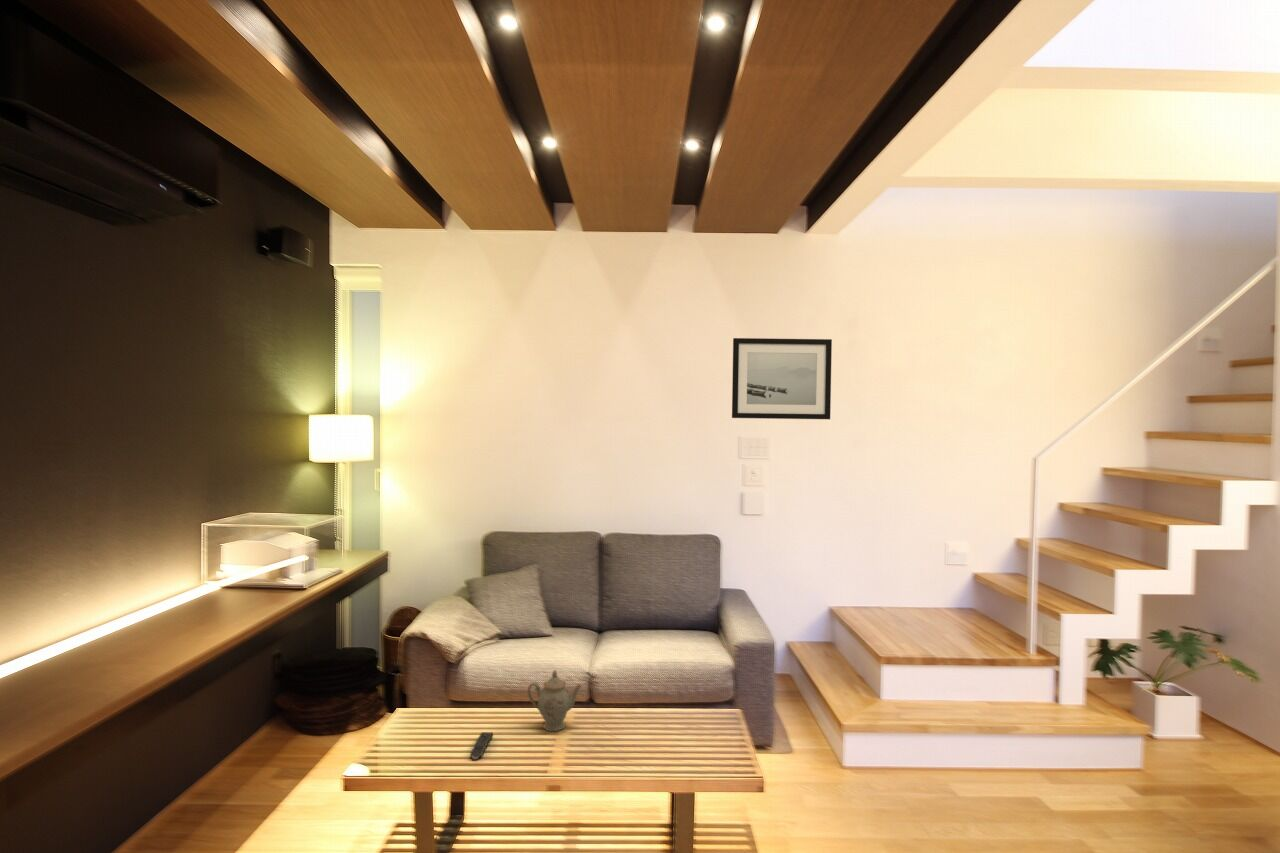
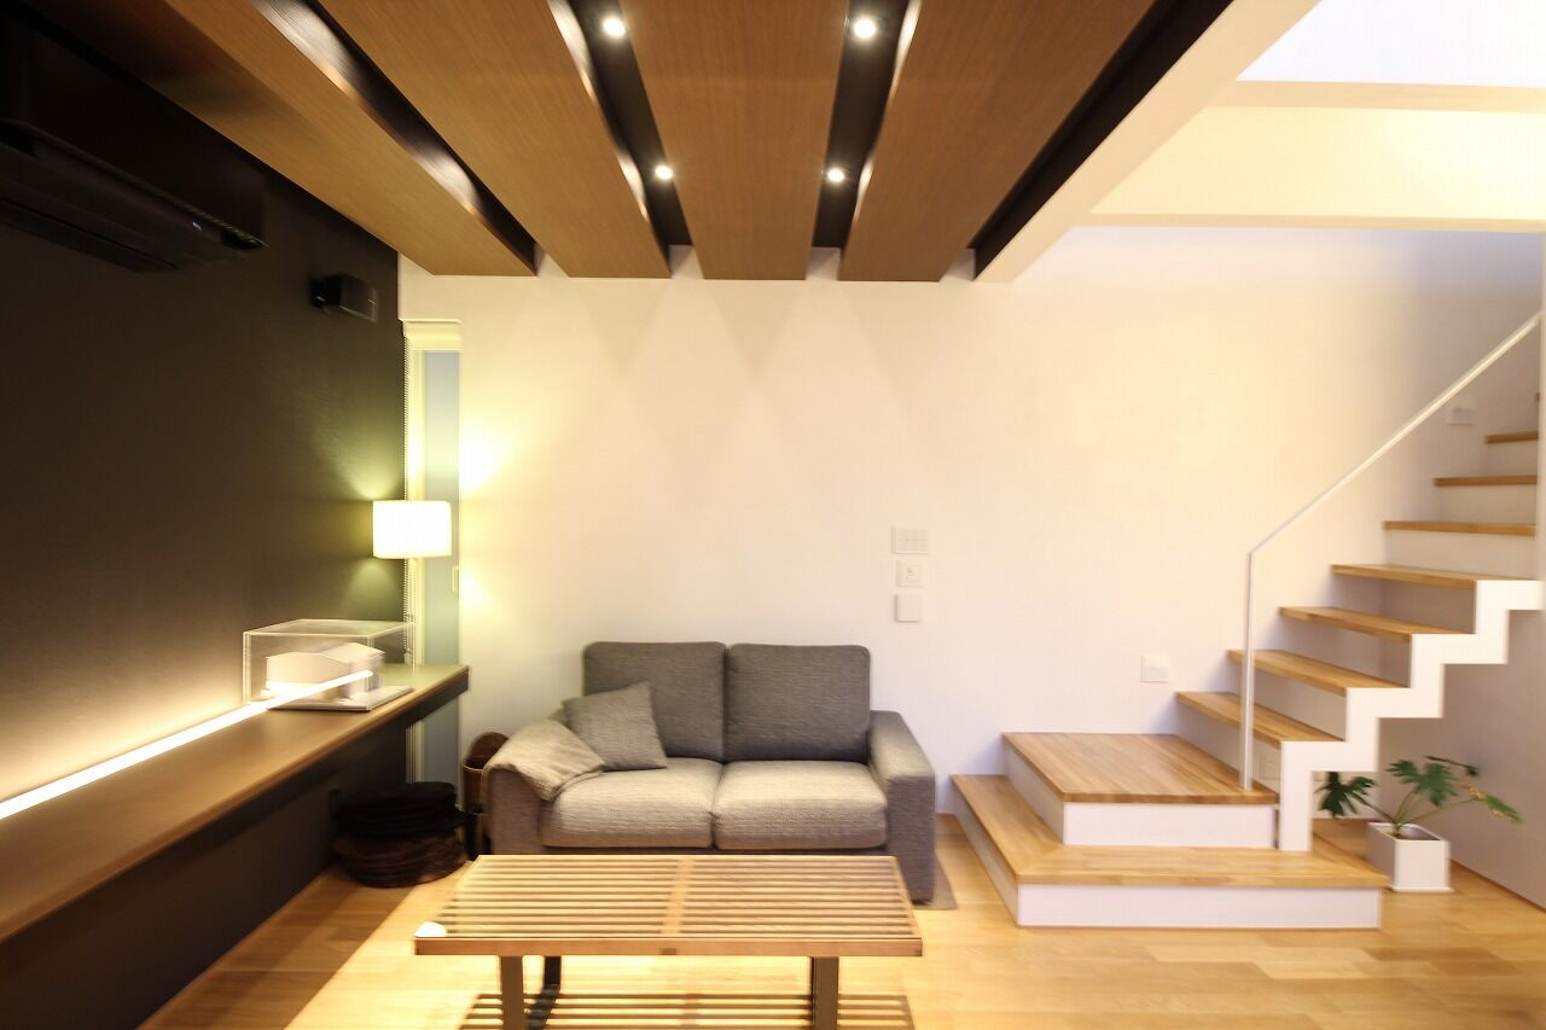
- chinaware (554, 698)
- remote control (481, 745)
- wall art (781, 378)
